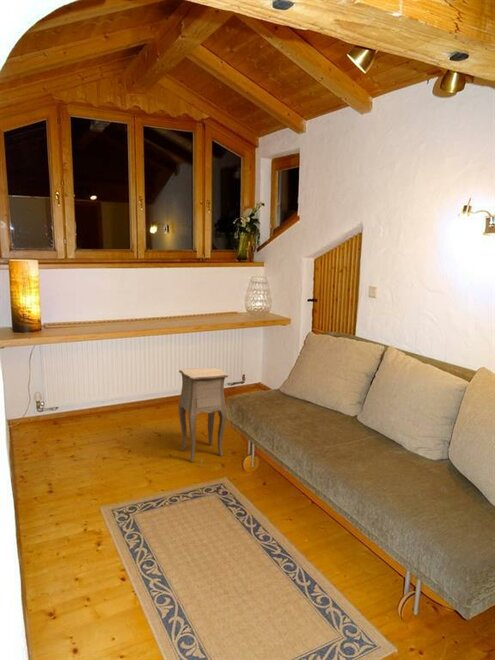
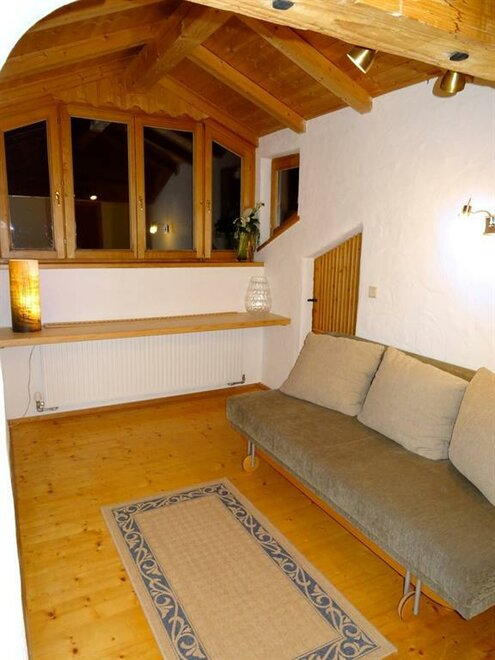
- side table (202, 412)
